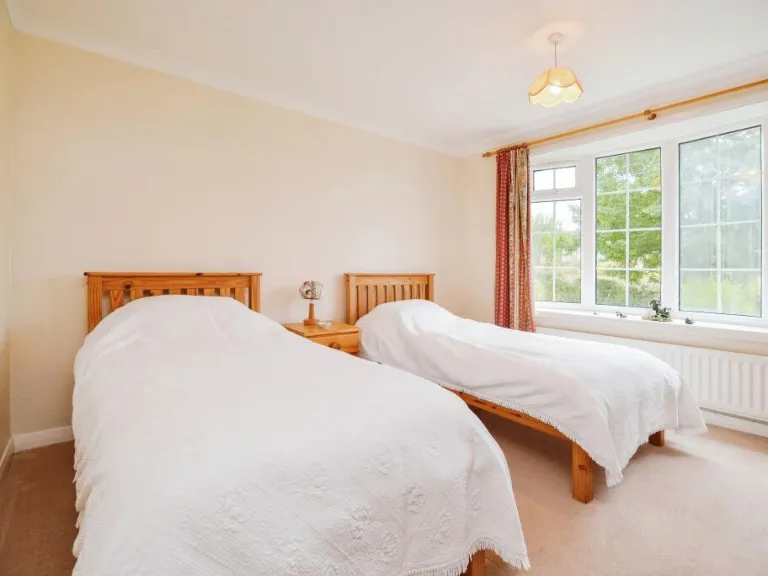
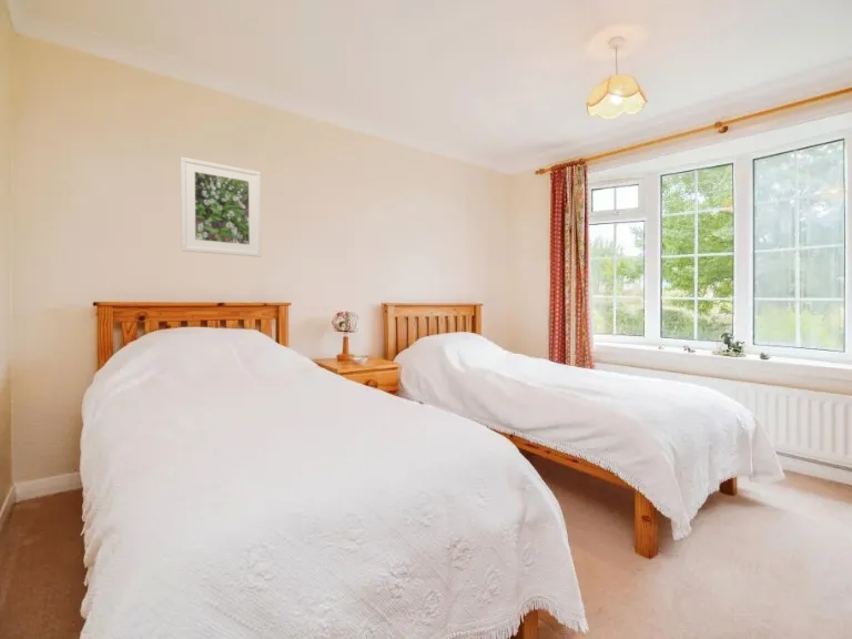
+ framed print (222, 209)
